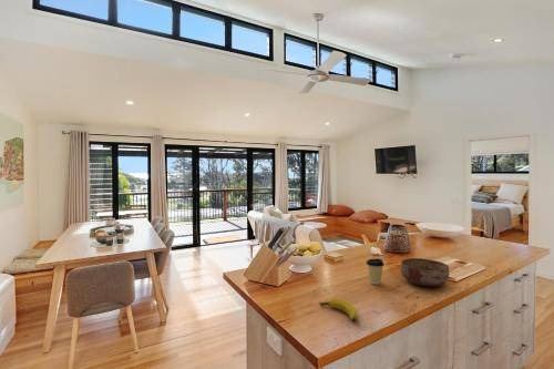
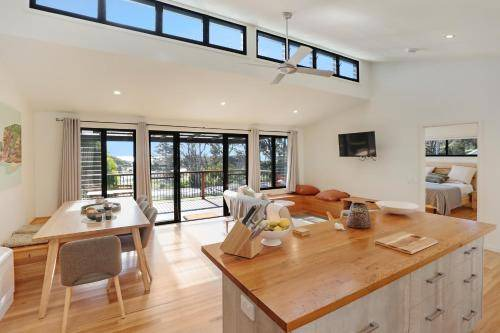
- coffee cup (375, 270)
- banana (340, 307)
- bowl (423, 273)
